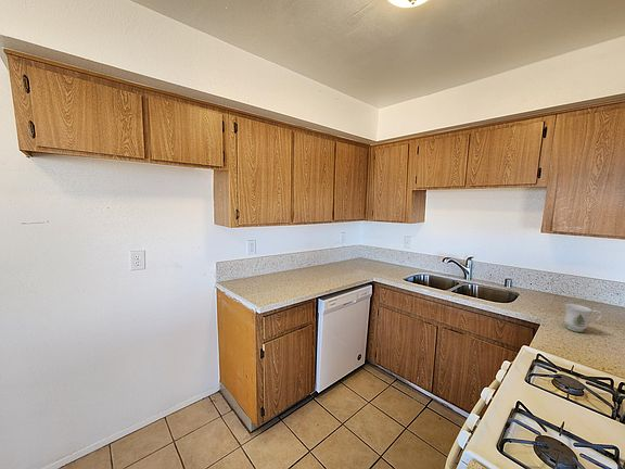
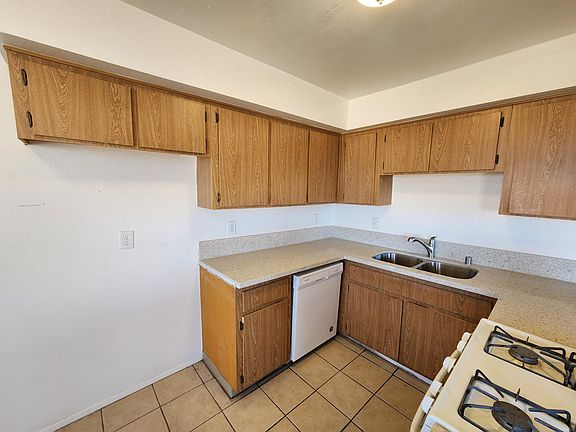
- mug (581, 319)
